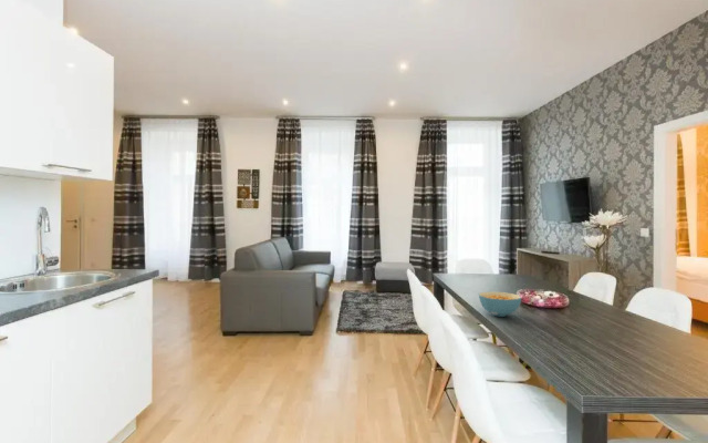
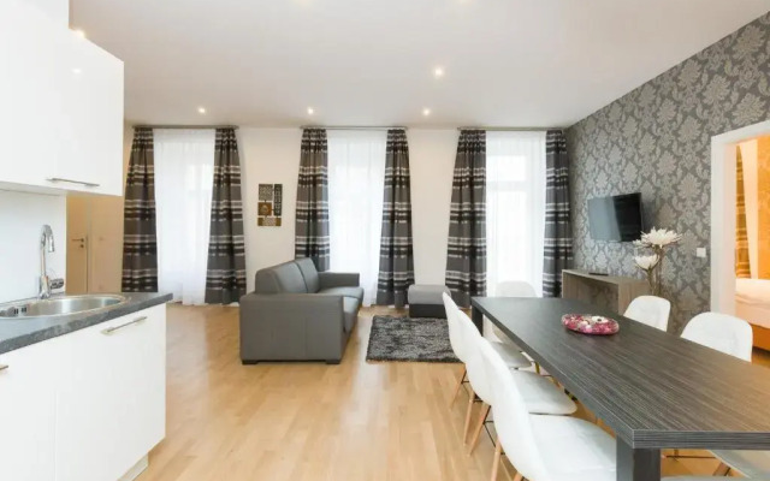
- cereal bowl (499, 305)
